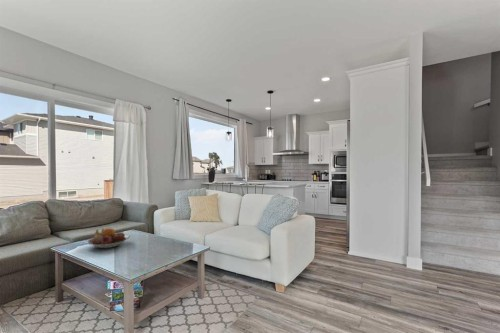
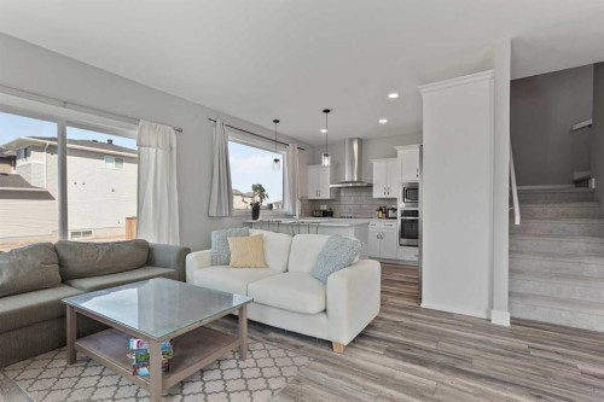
- fruit bowl (109, 237)
